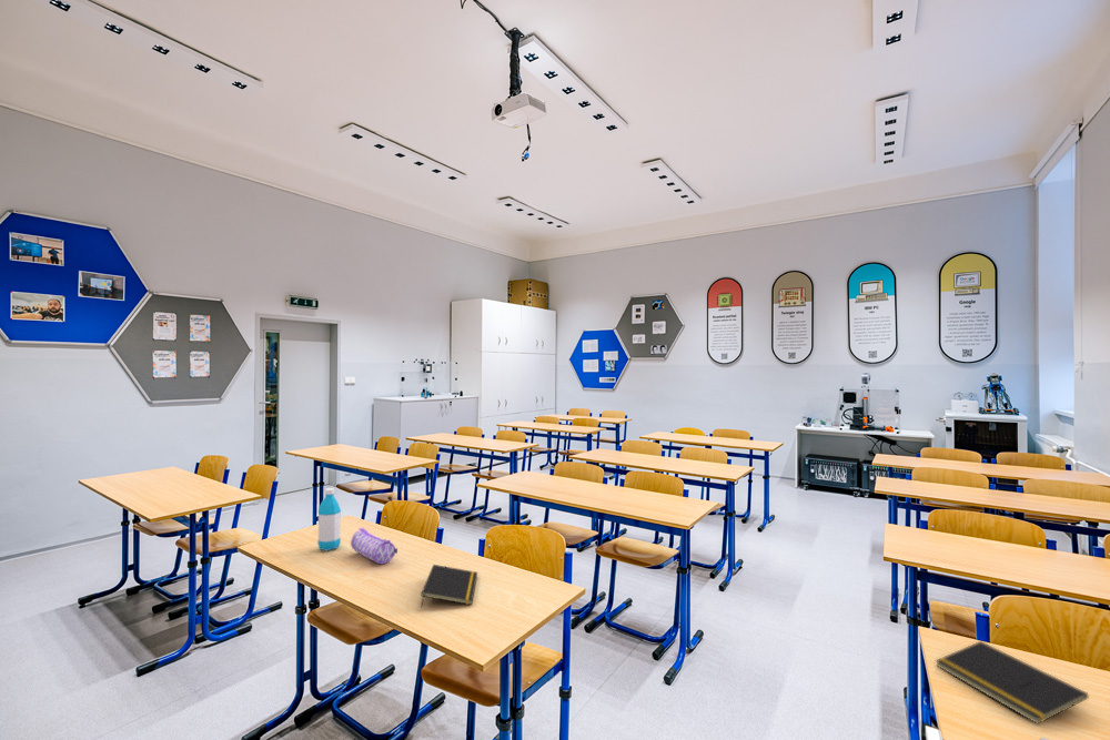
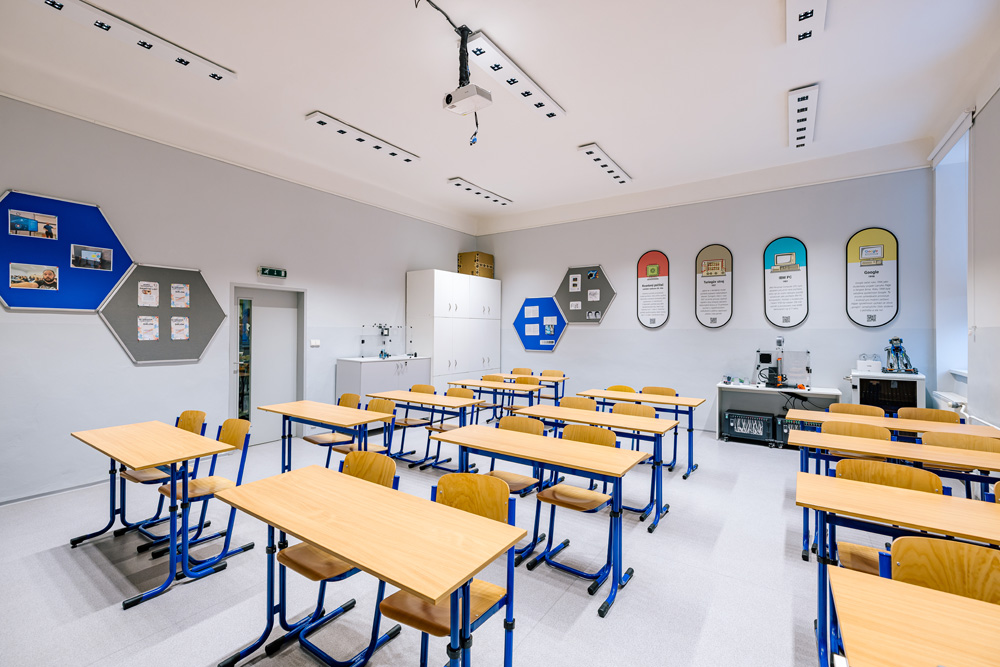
- notepad (1006, 678)
- notepad (451, 582)
- water bottle (329, 518)
- pencil case (372, 545)
